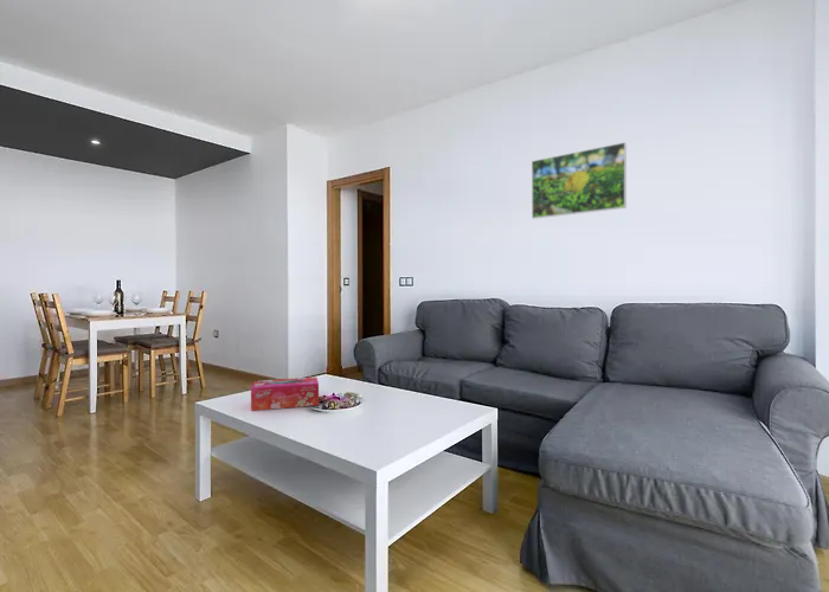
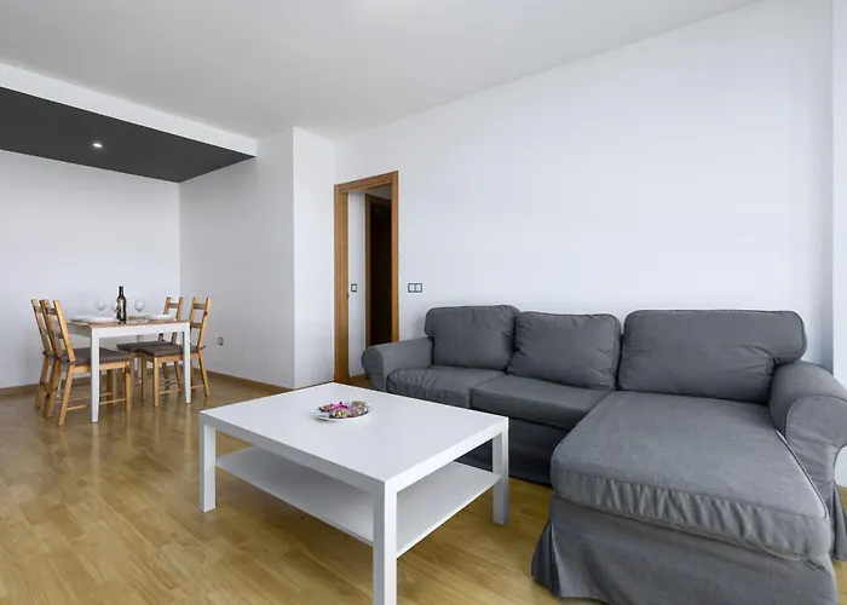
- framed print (576, 182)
- tissue box (285, 392)
